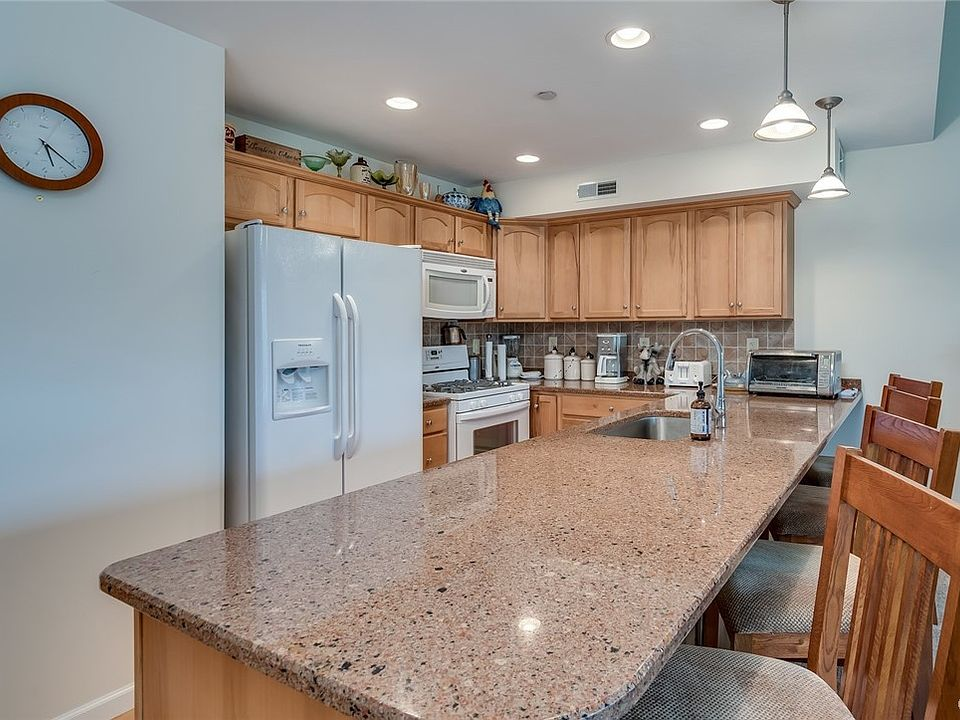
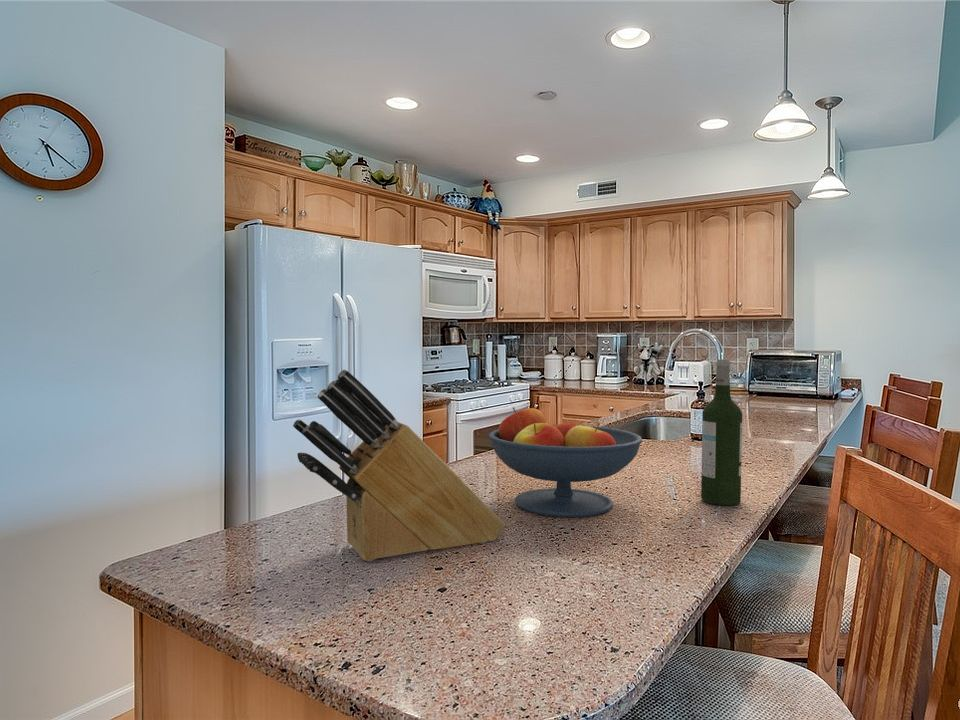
+ knife block (401, 457)
+ wine bottle (721, 430)
+ fruit bowl (564, 457)
